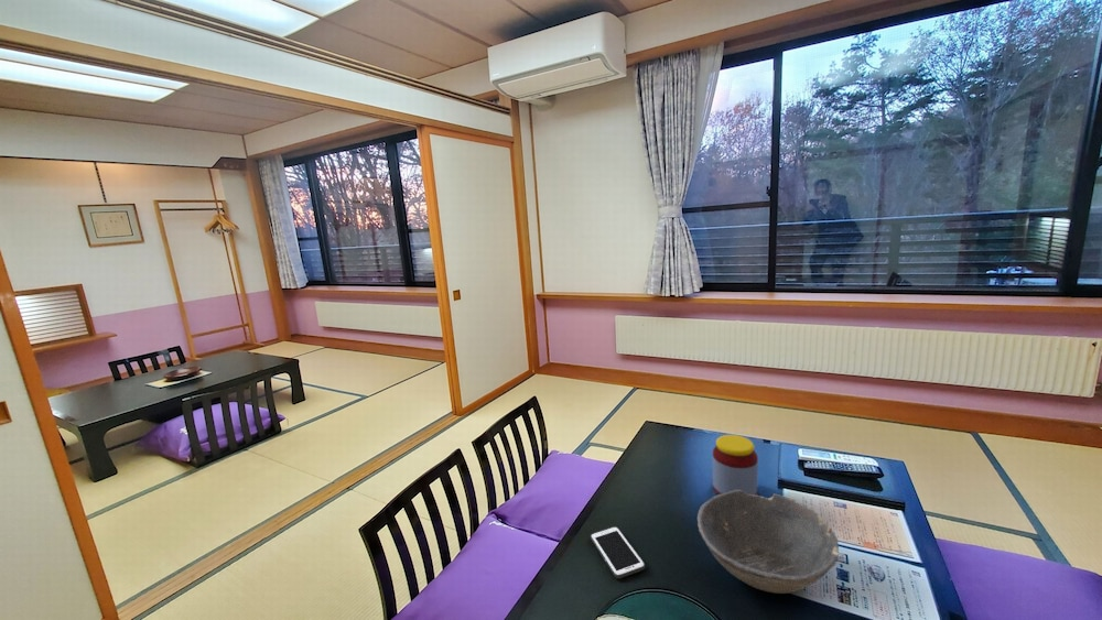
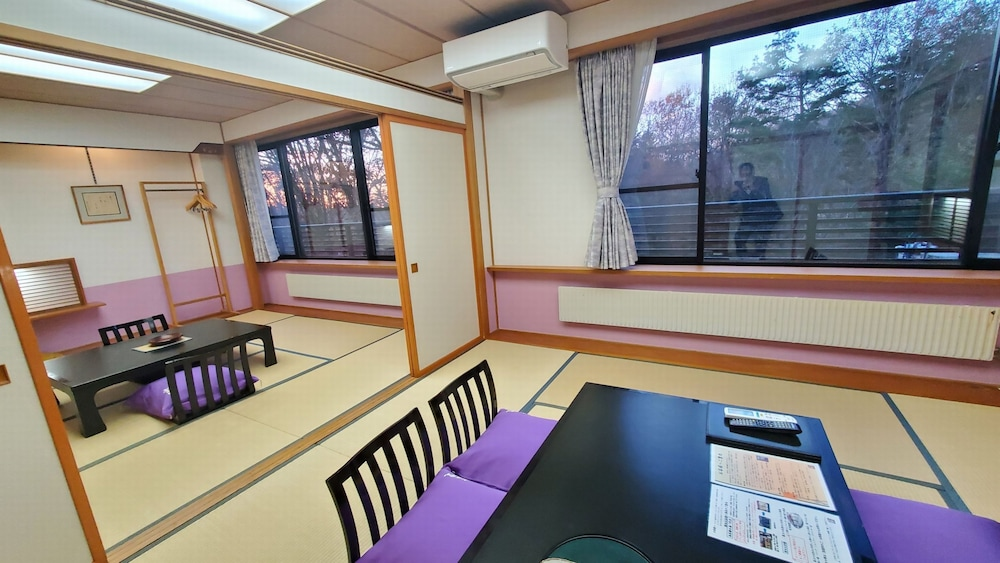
- jar (734, 466)
- cell phone (616, 551)
- bowl (763, 547)
